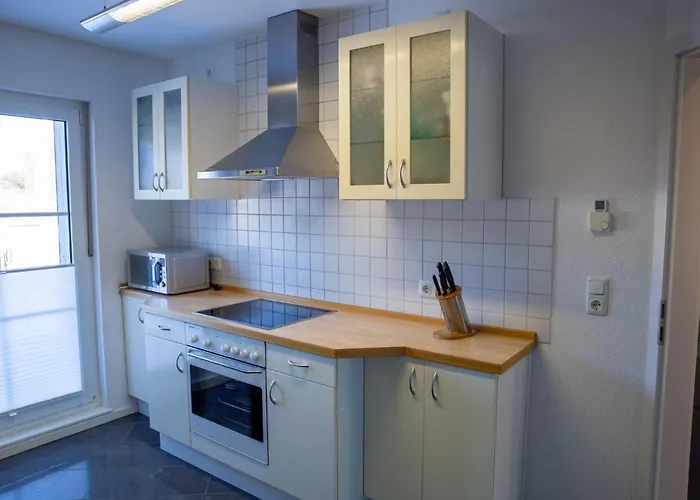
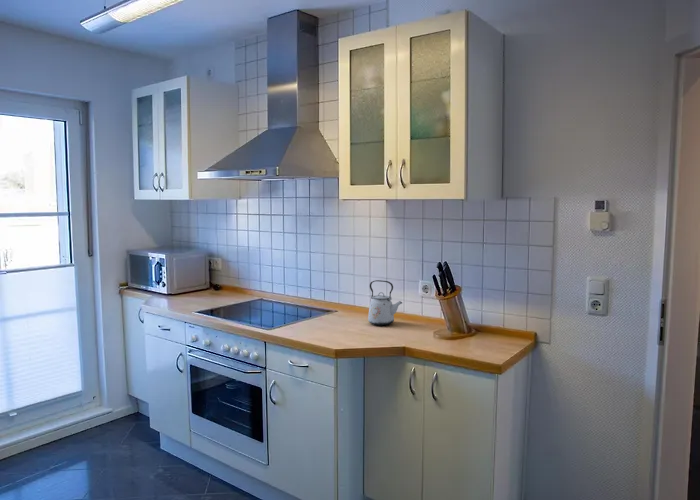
+ kettle (385, 302)
